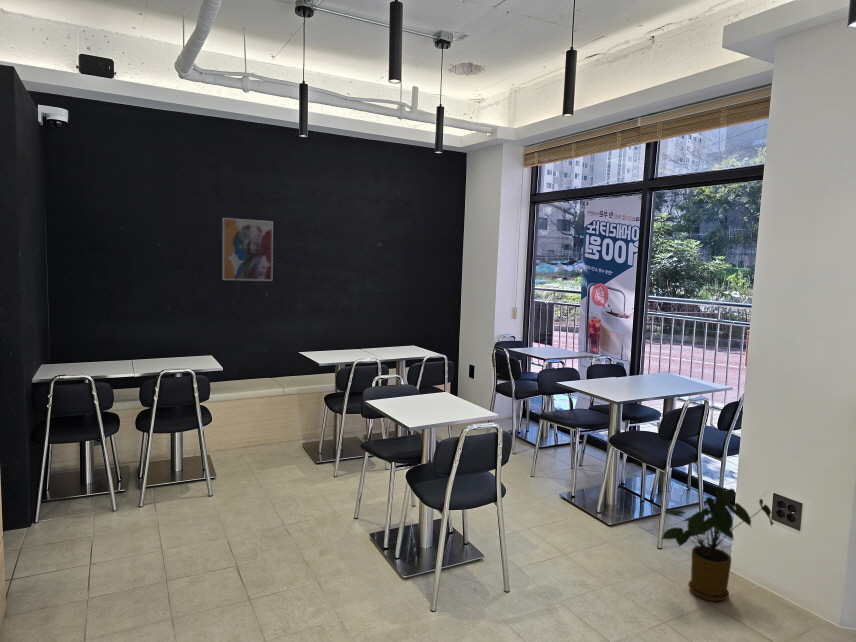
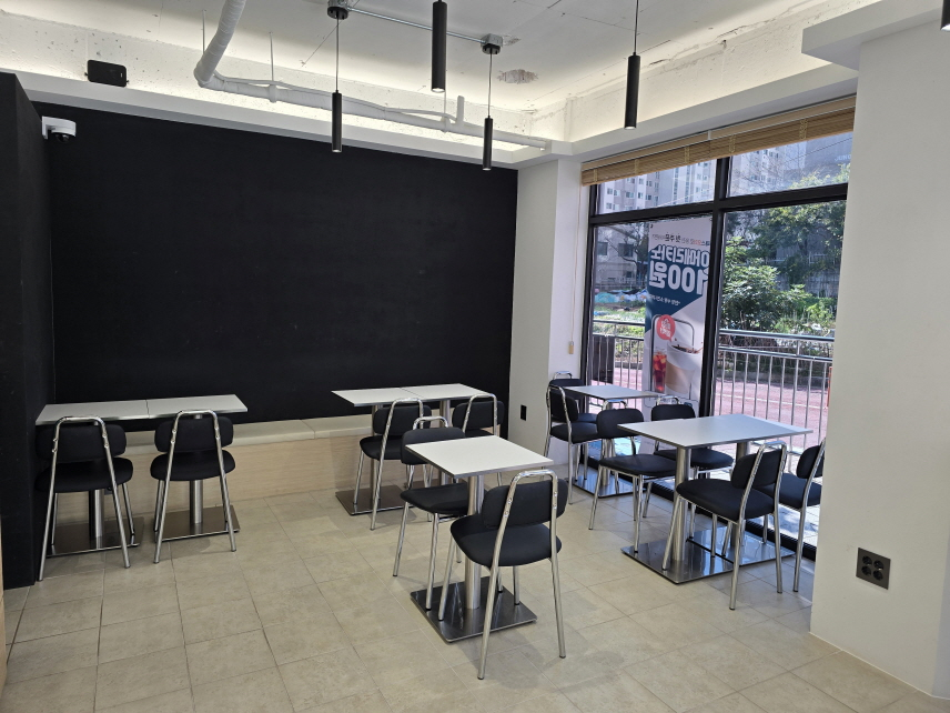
- wall art (247, 250)
- house plant (711, 541)
